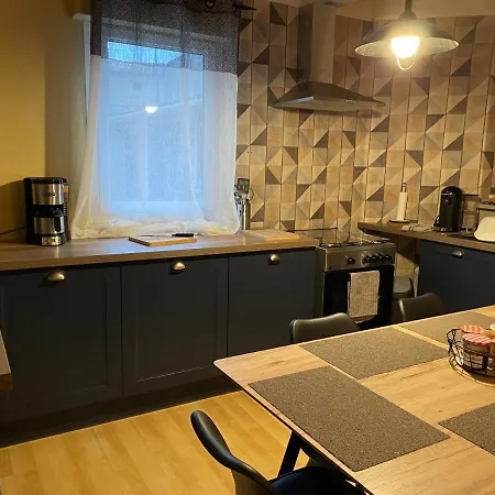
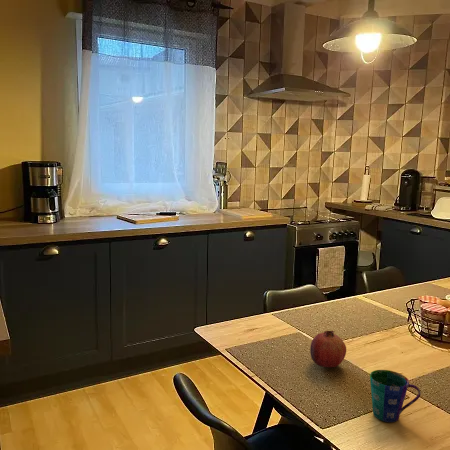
+ cup (393, 398)
+ fruit (327, 348)
